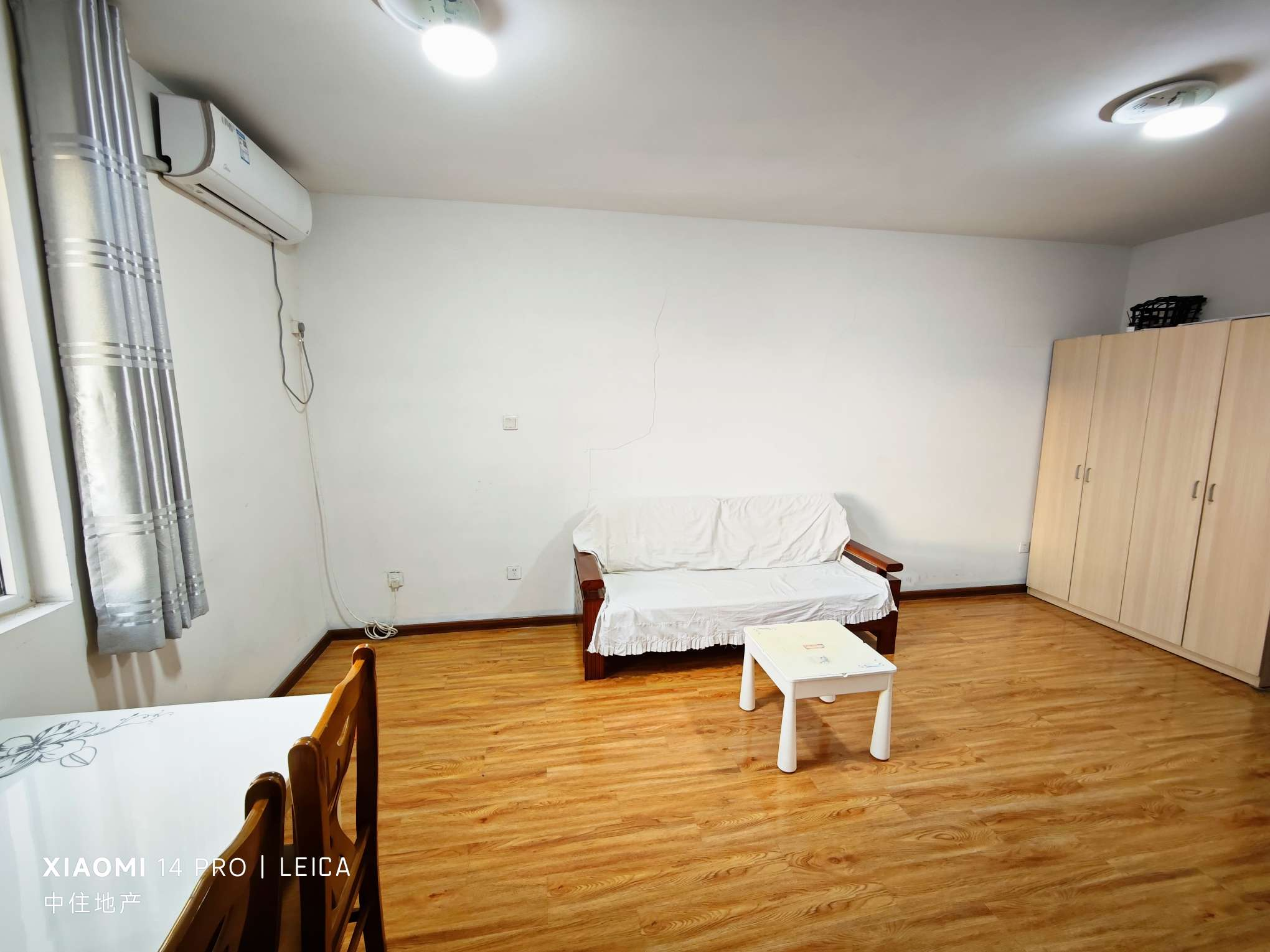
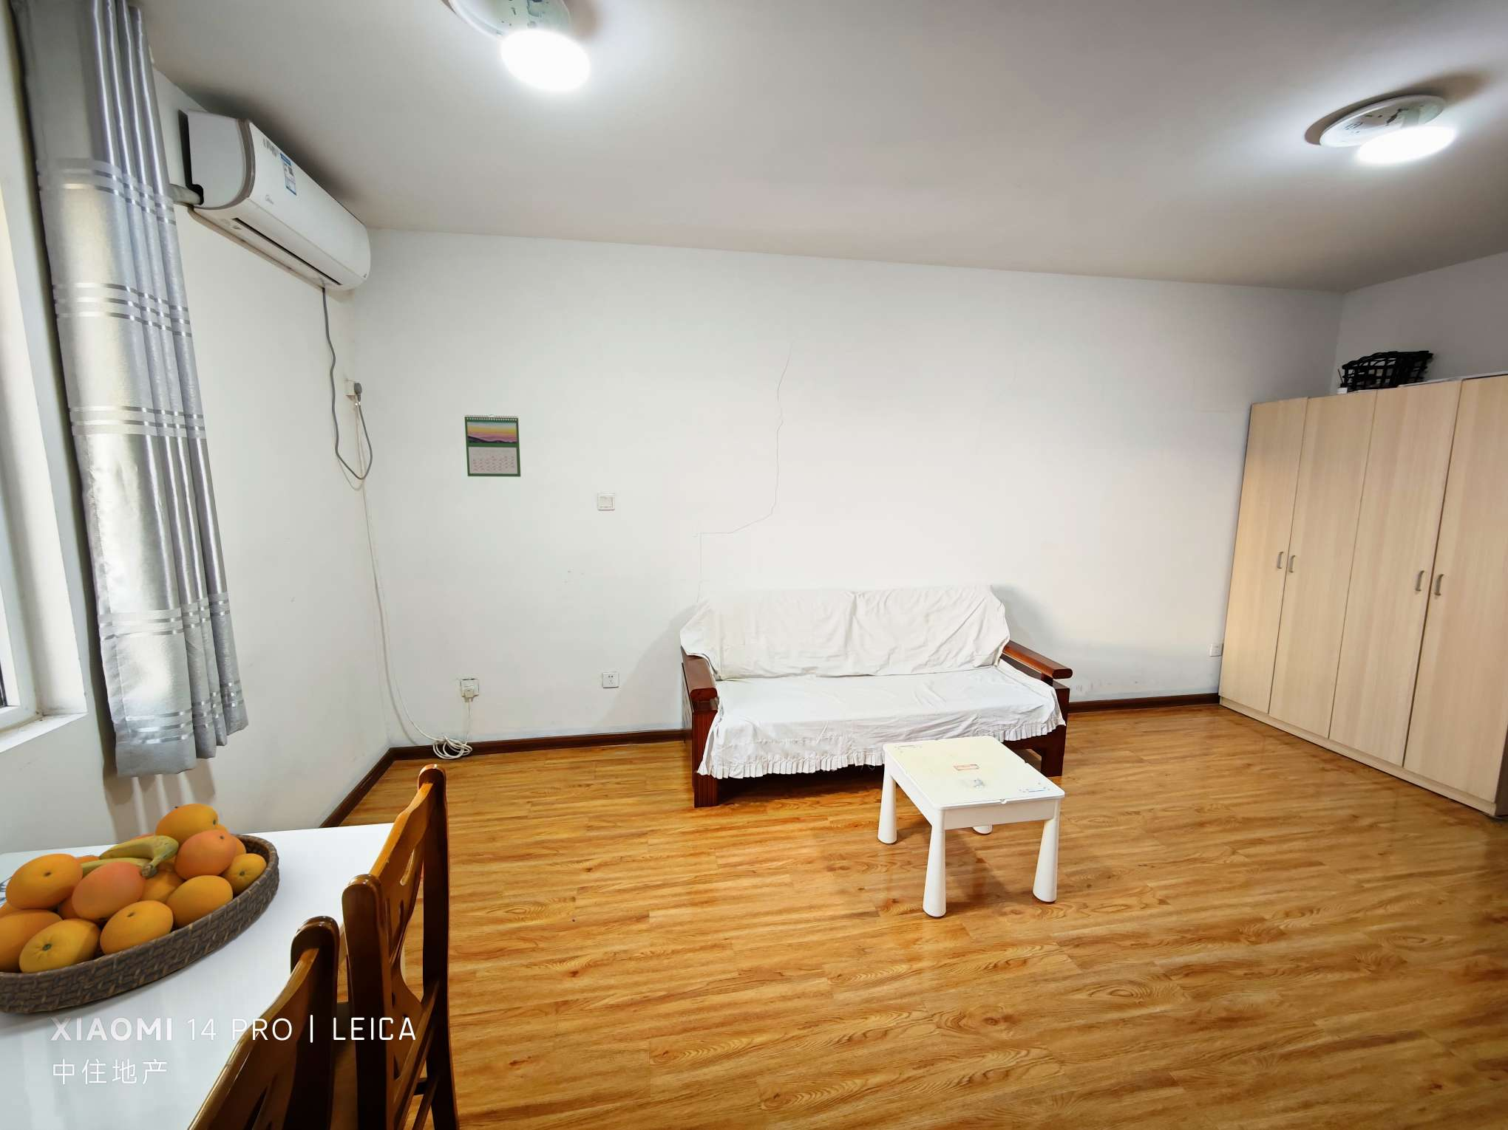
+ fruit bowl (139, 878)
+ calendar (493, 445)
